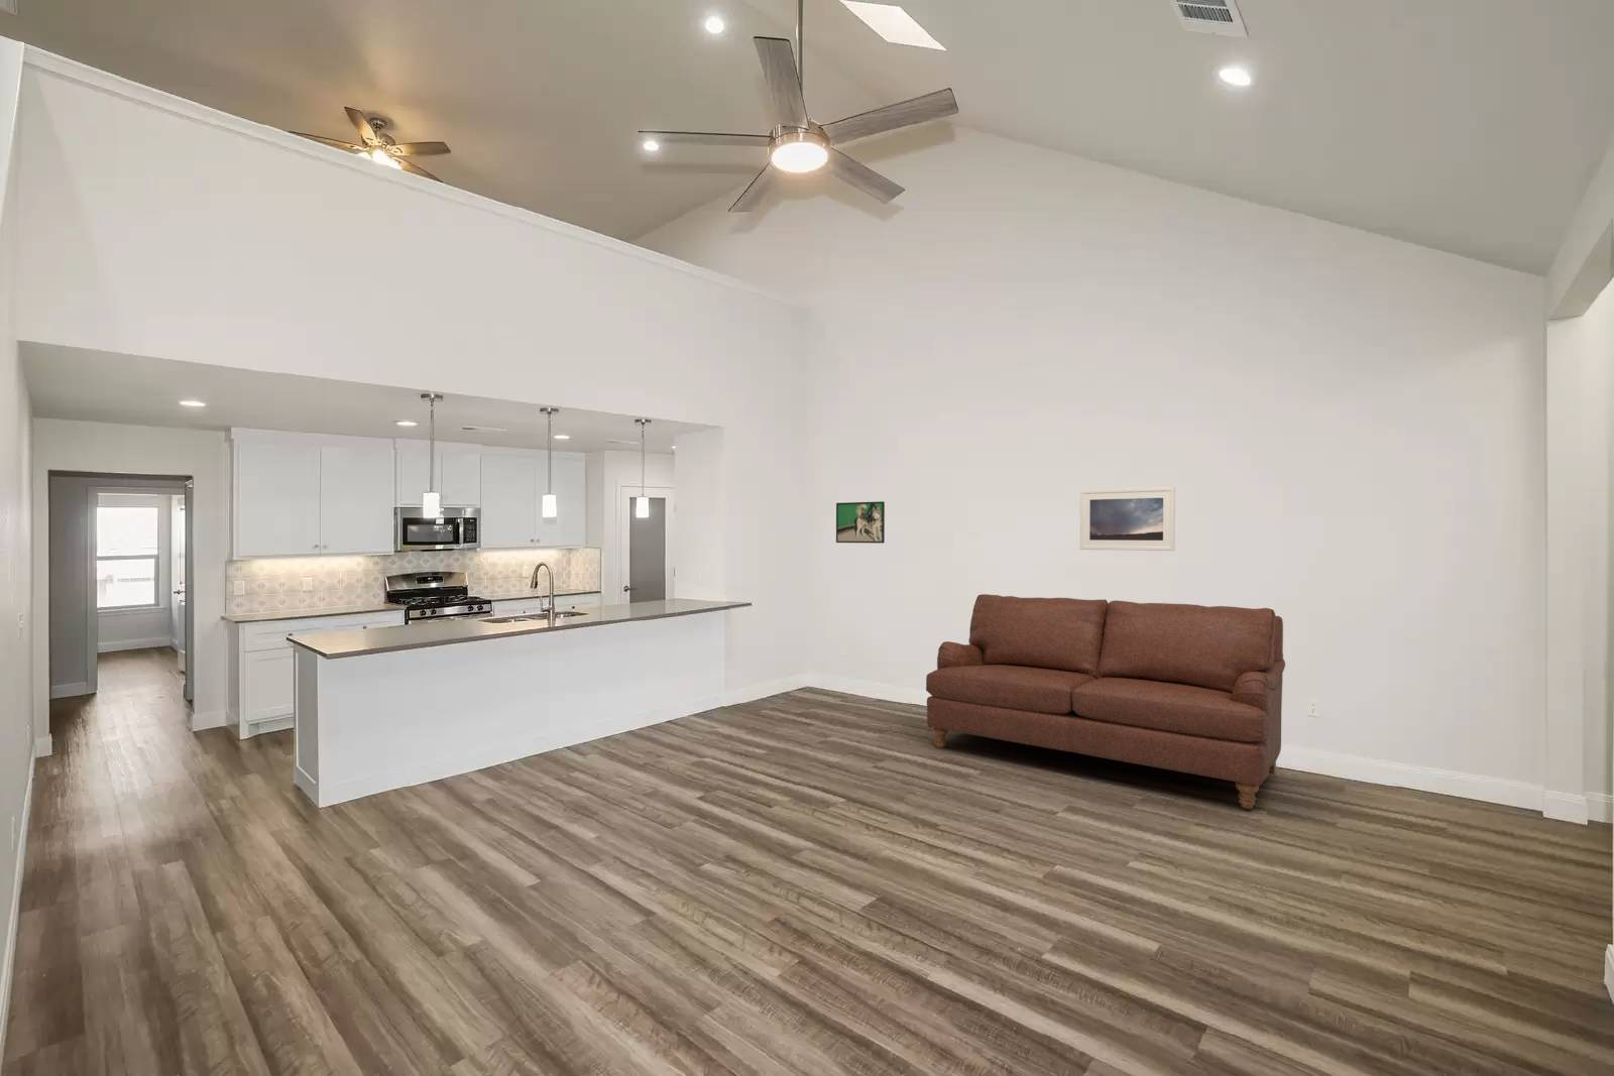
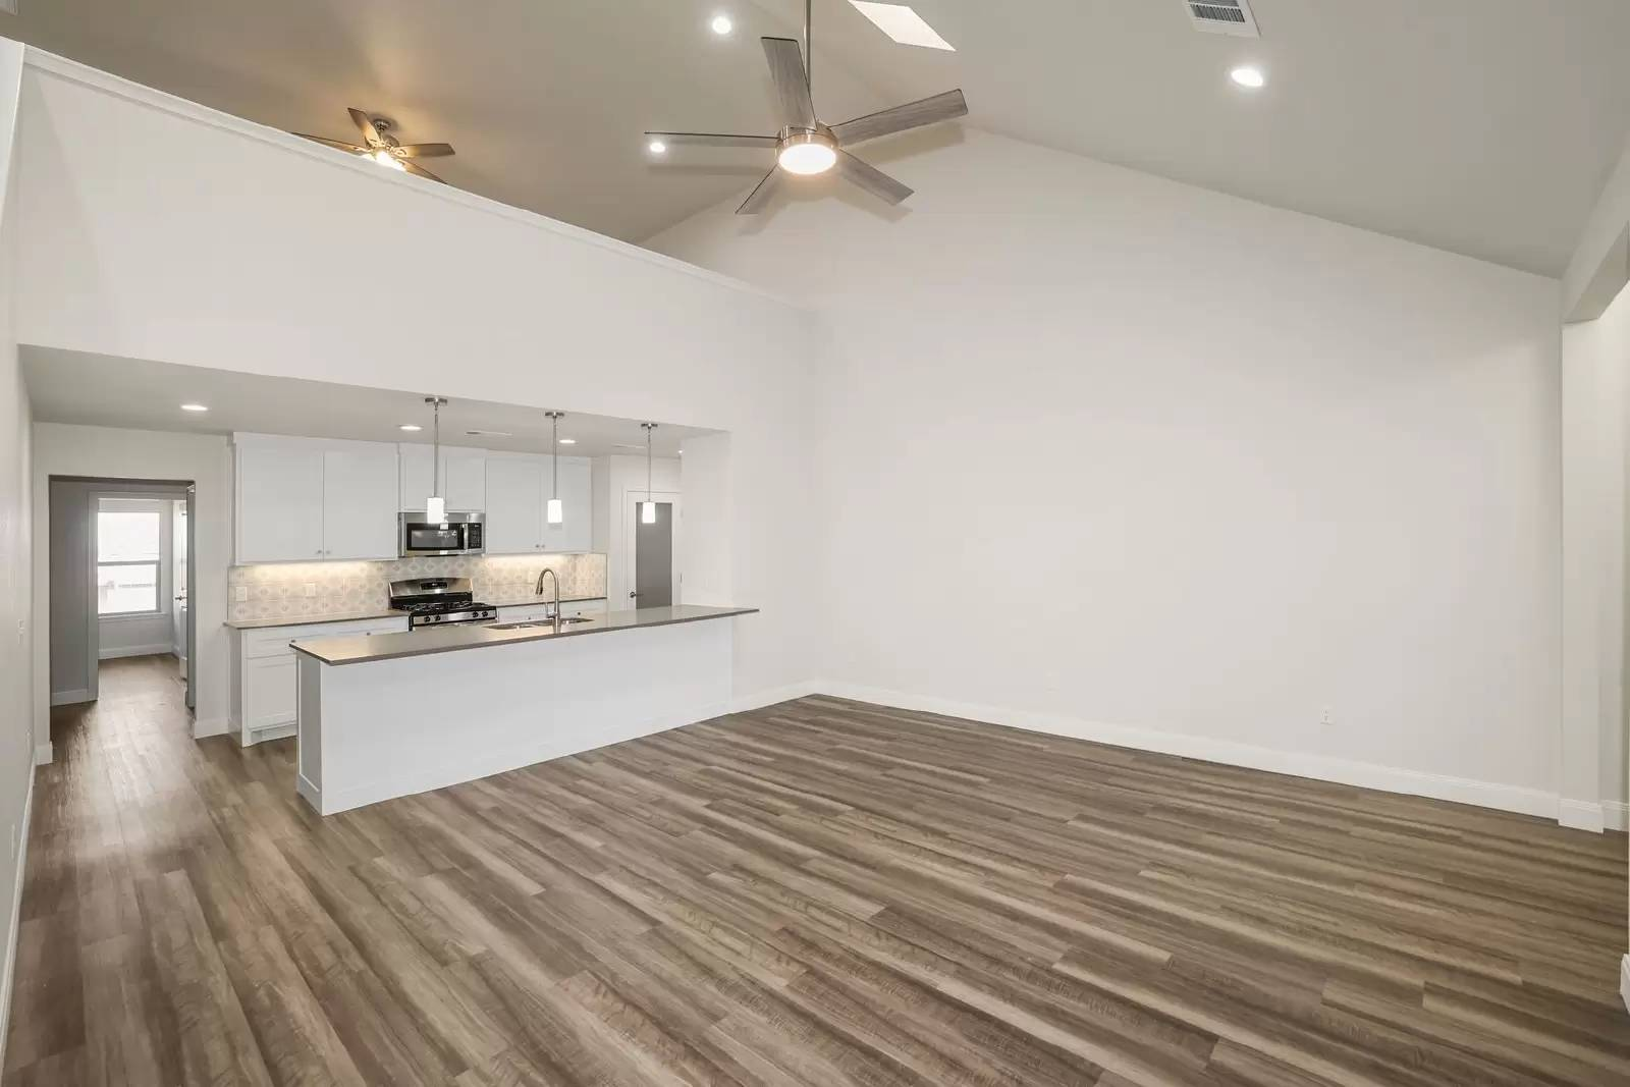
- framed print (1125, 519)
- sofa (1099, 679)
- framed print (860, 522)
